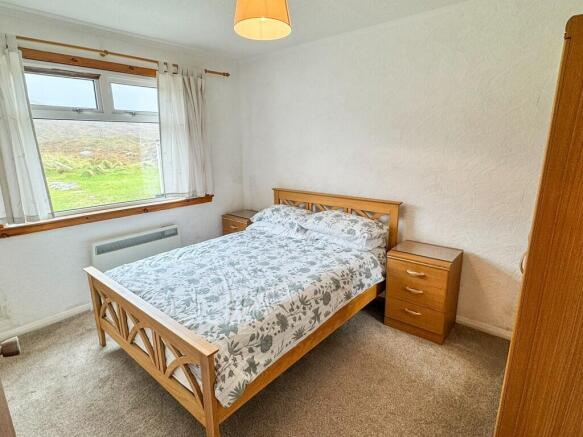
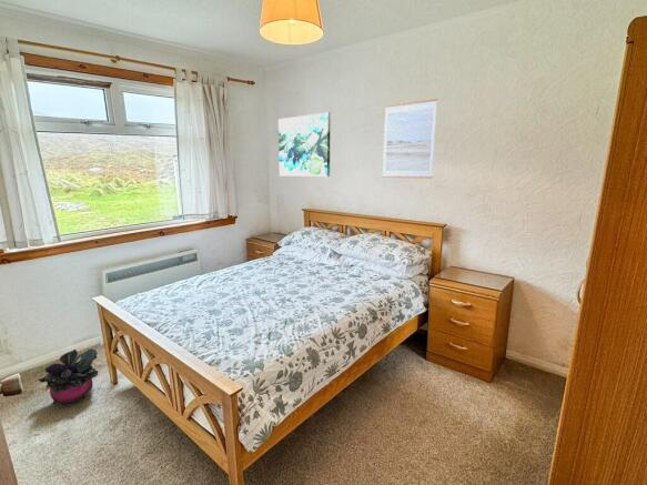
+ wall art (303, 146)
+ wall art (407, 141)
+ potted plant (70, 373)
